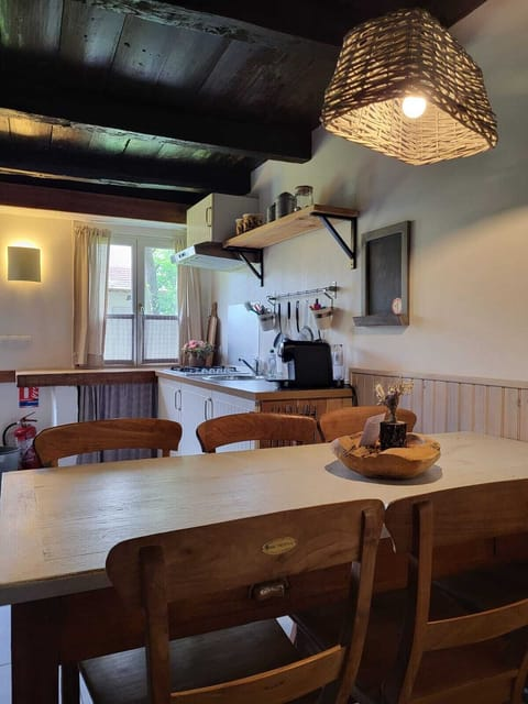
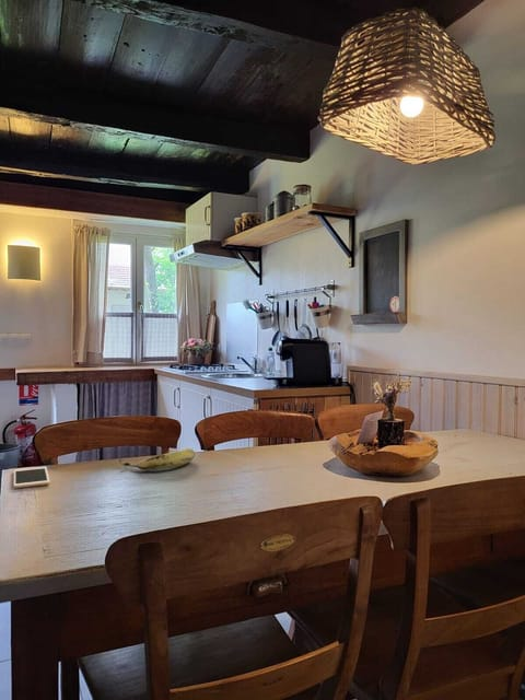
+ fruit (163, 458)
+ cell phone (31, 476)
